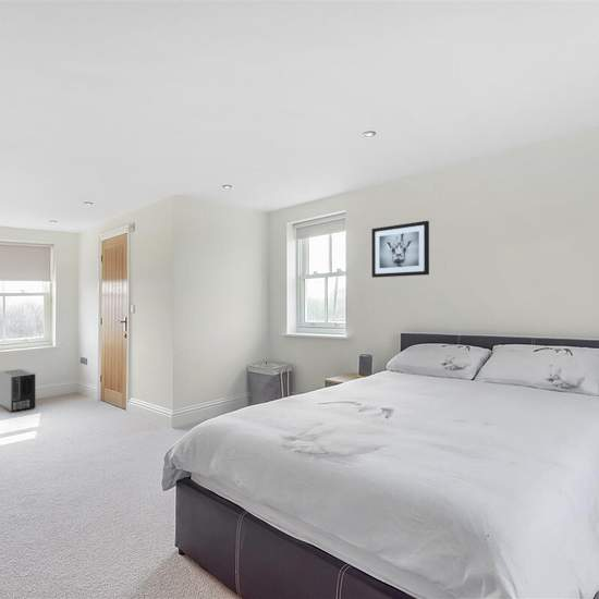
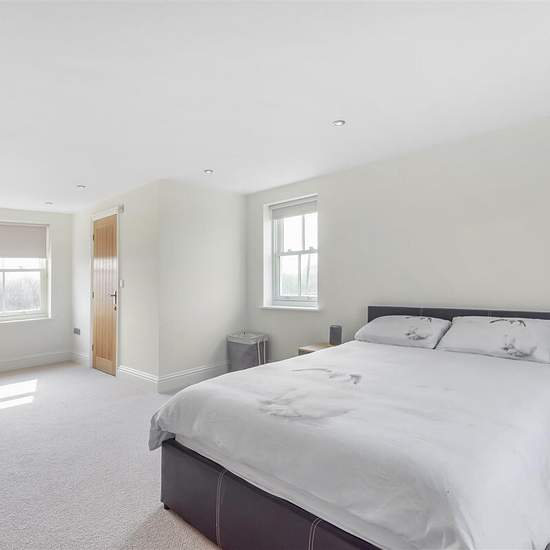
- air purifier (16, 389)
- wall art (399, 250)
